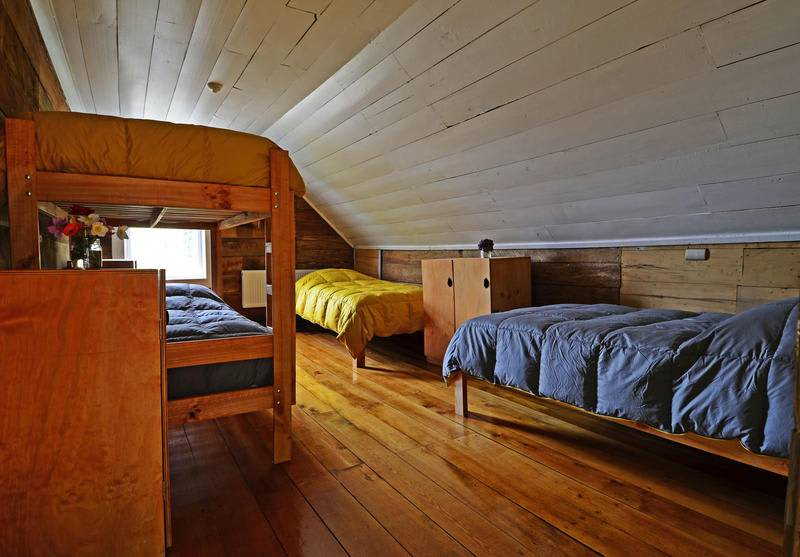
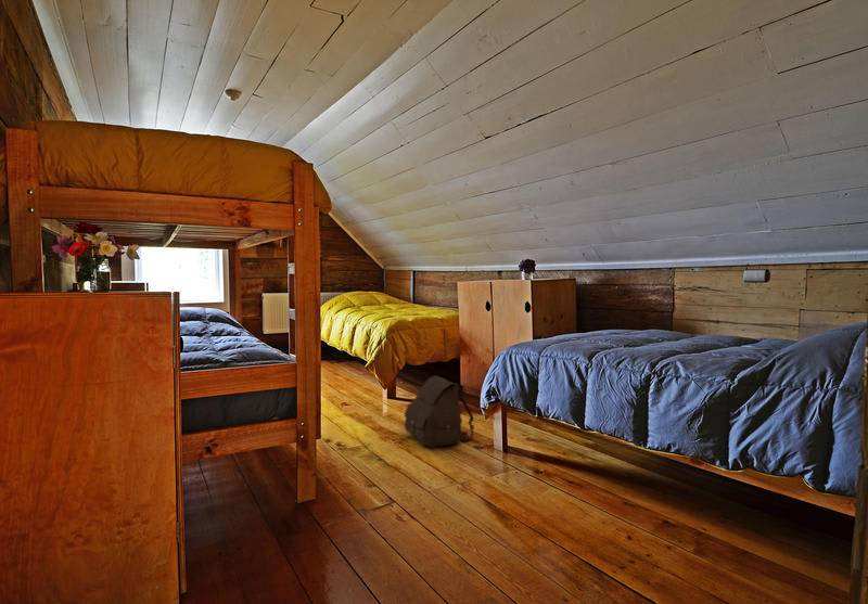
+ satchel (439, 409)
